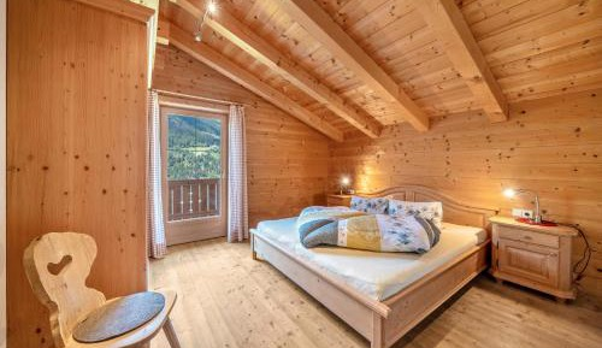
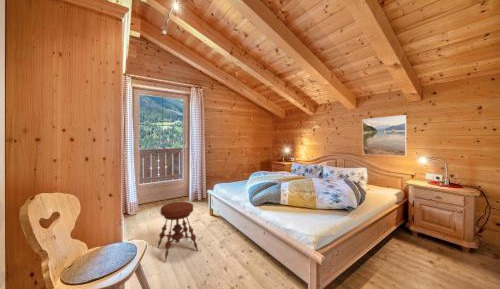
+ stool (177, 226)
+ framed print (382, 136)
